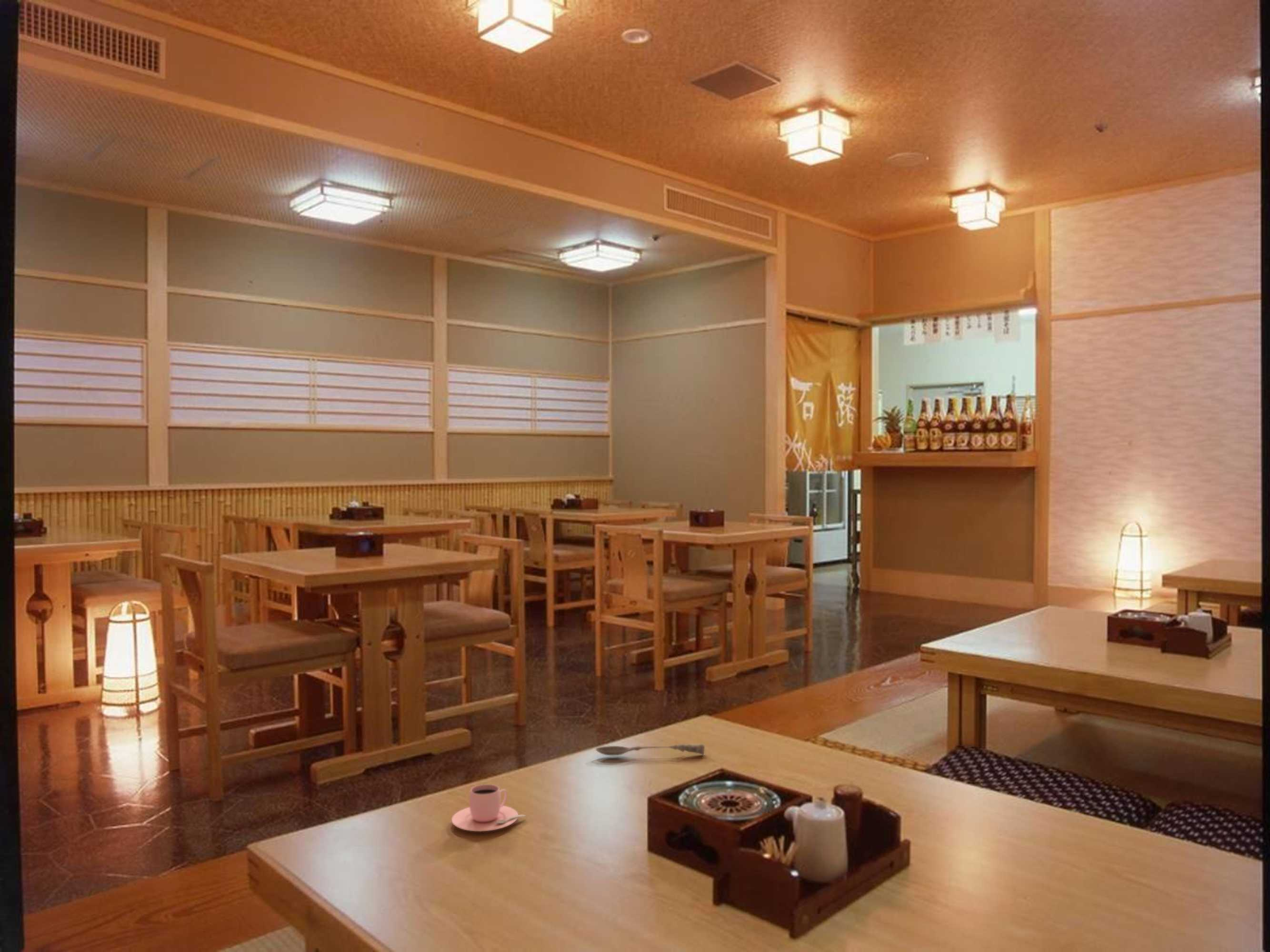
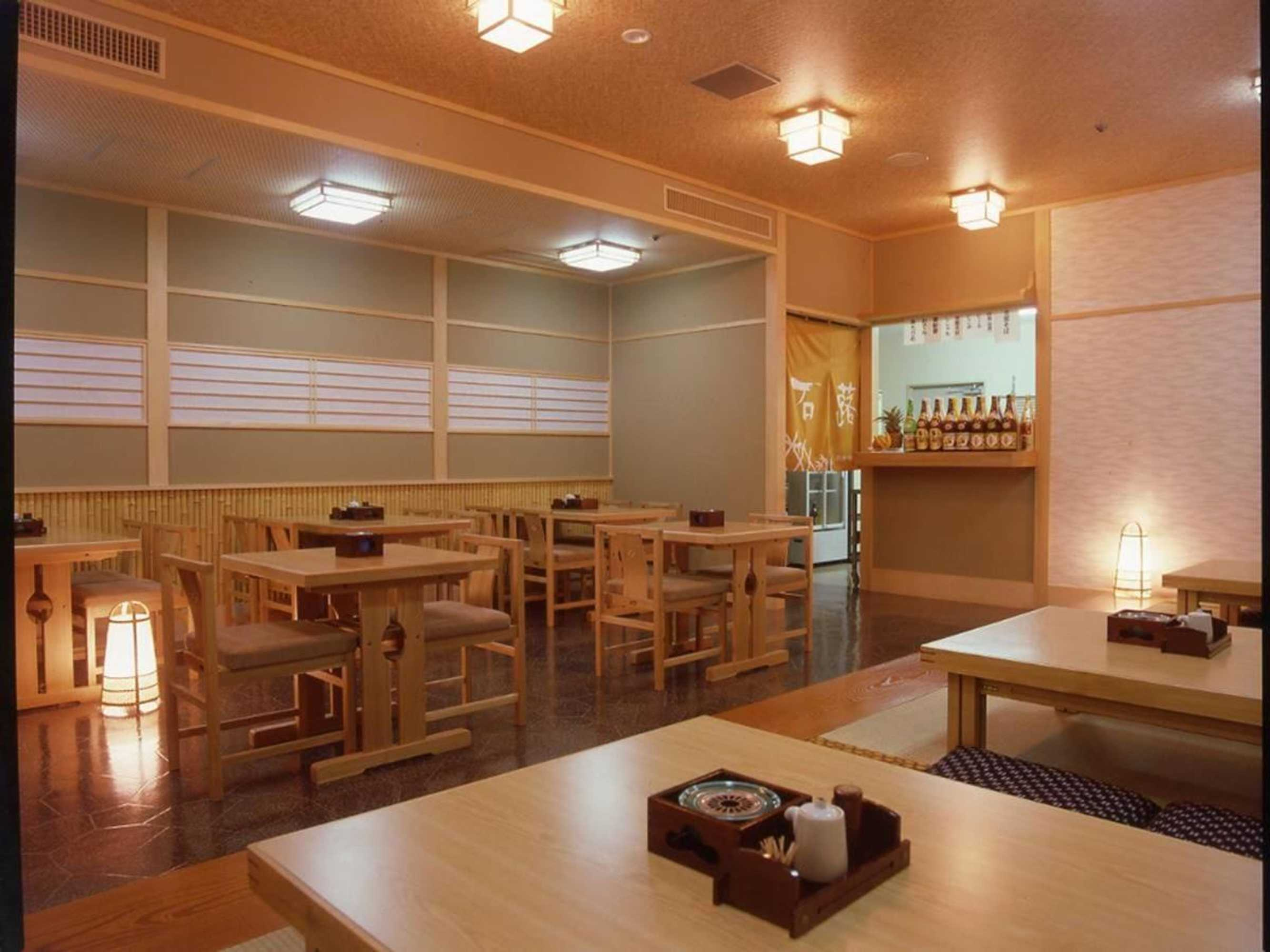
- teacup (486, 784)
- soupspoon (650, 748)
